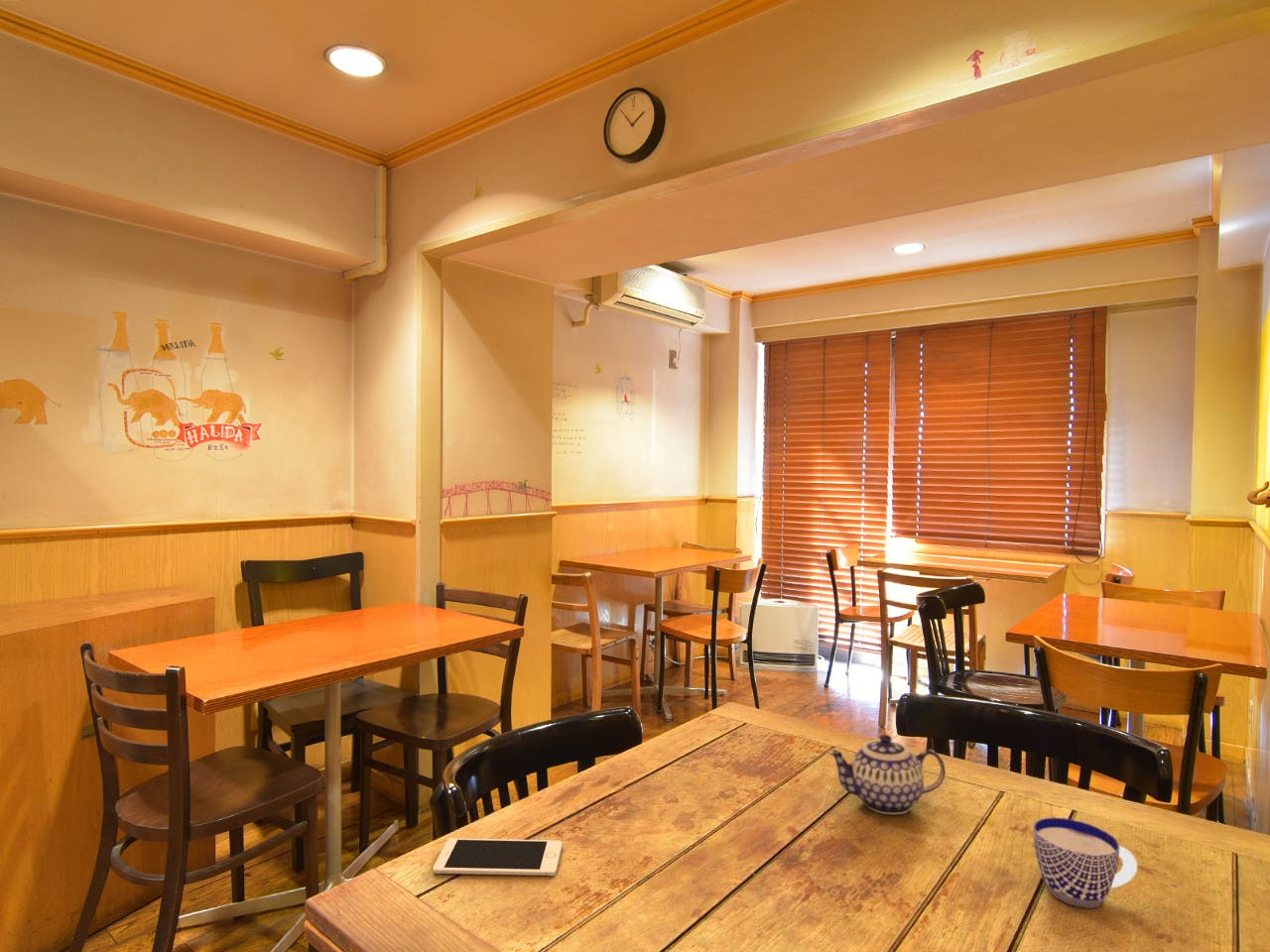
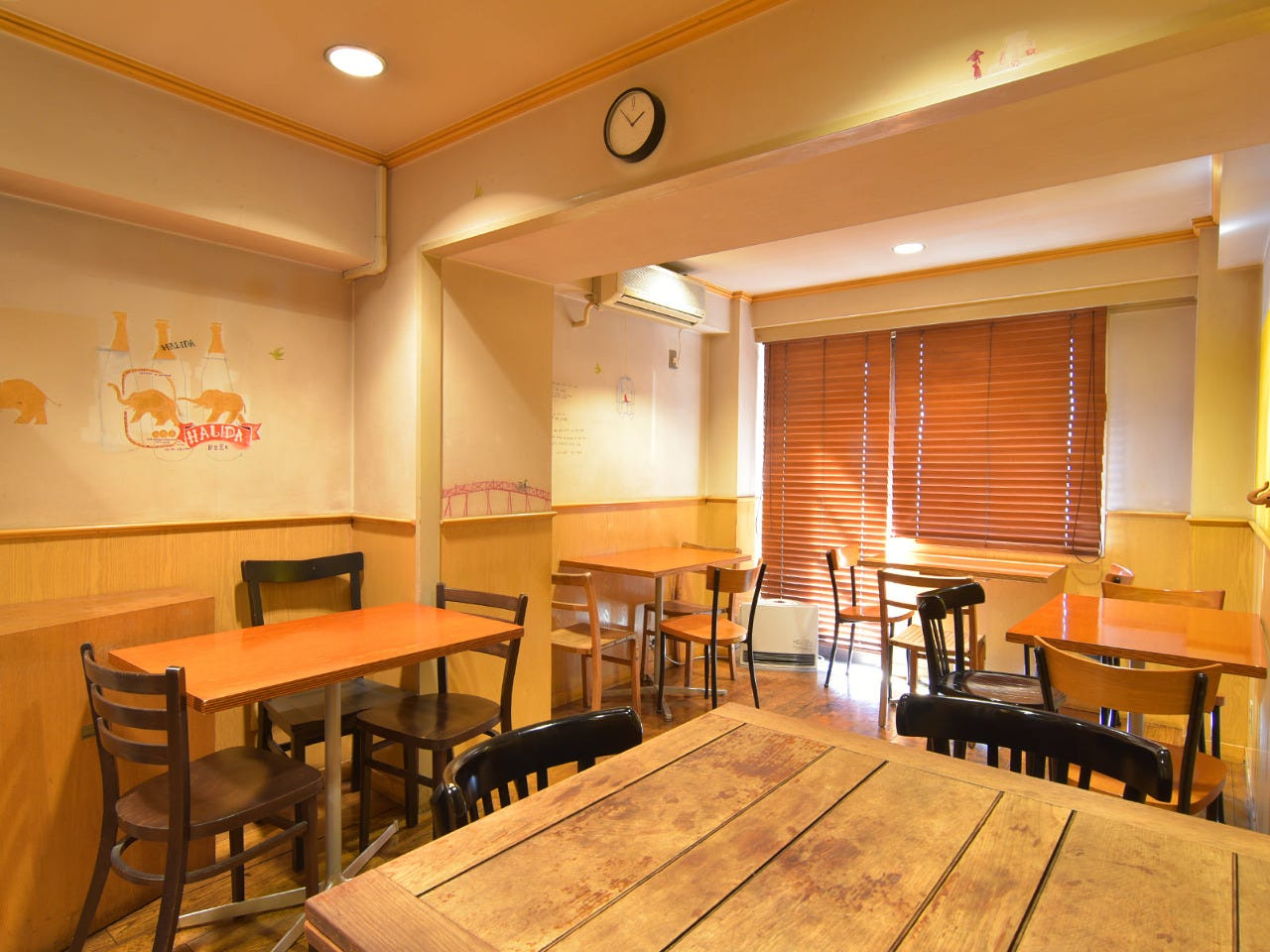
- teapot (886, 770)
- cell phone (499, 856)
- cup (1086, 865)
